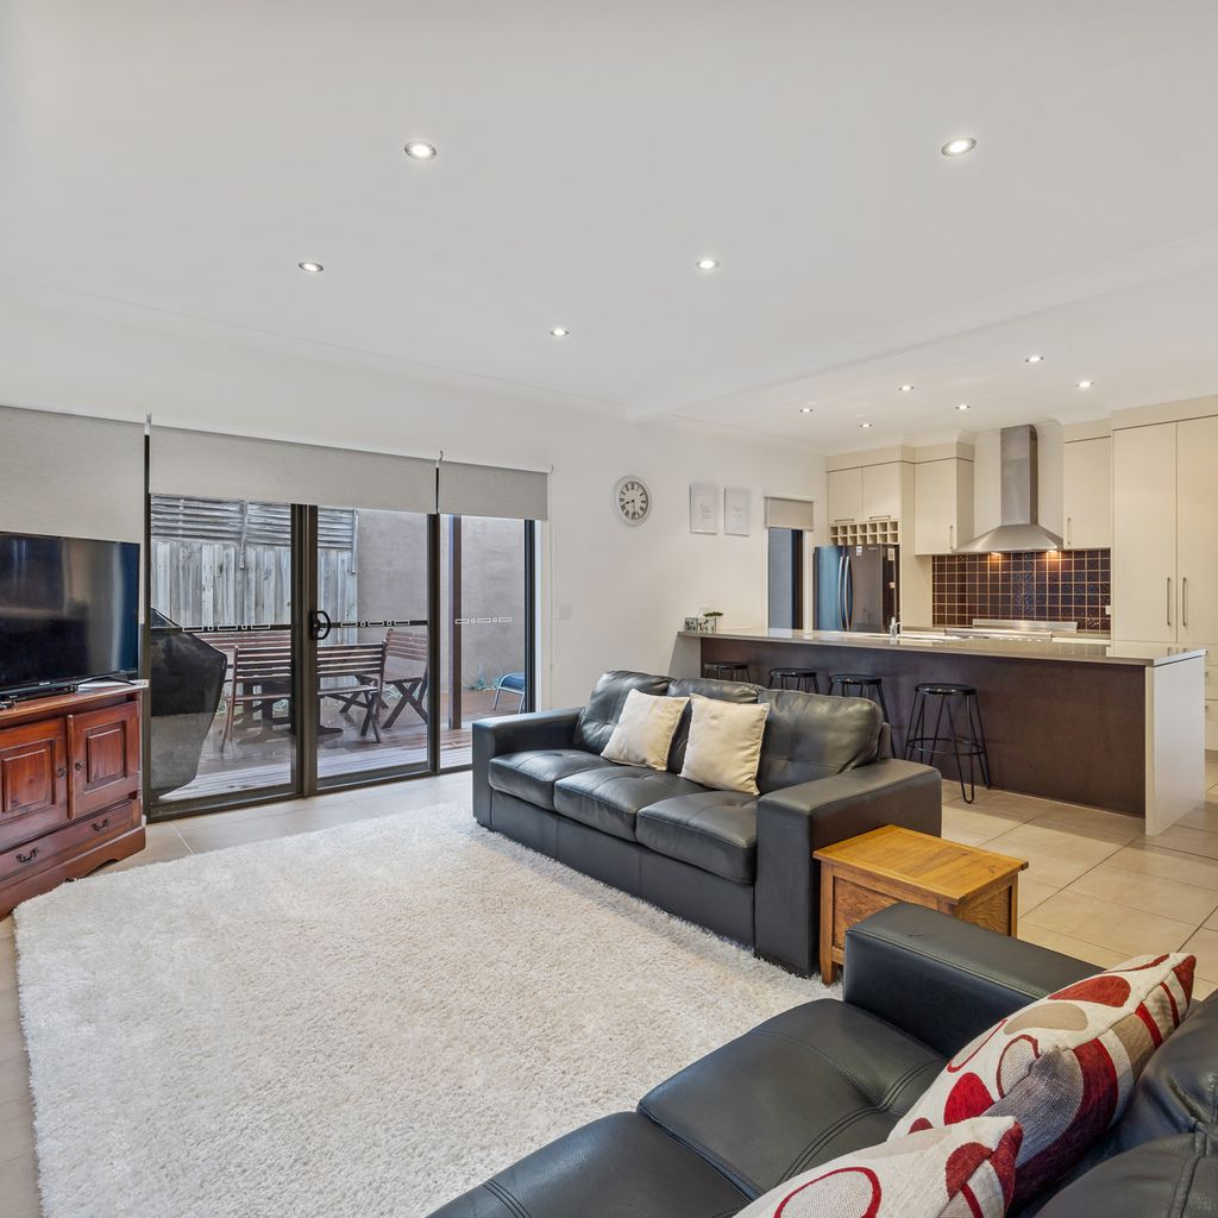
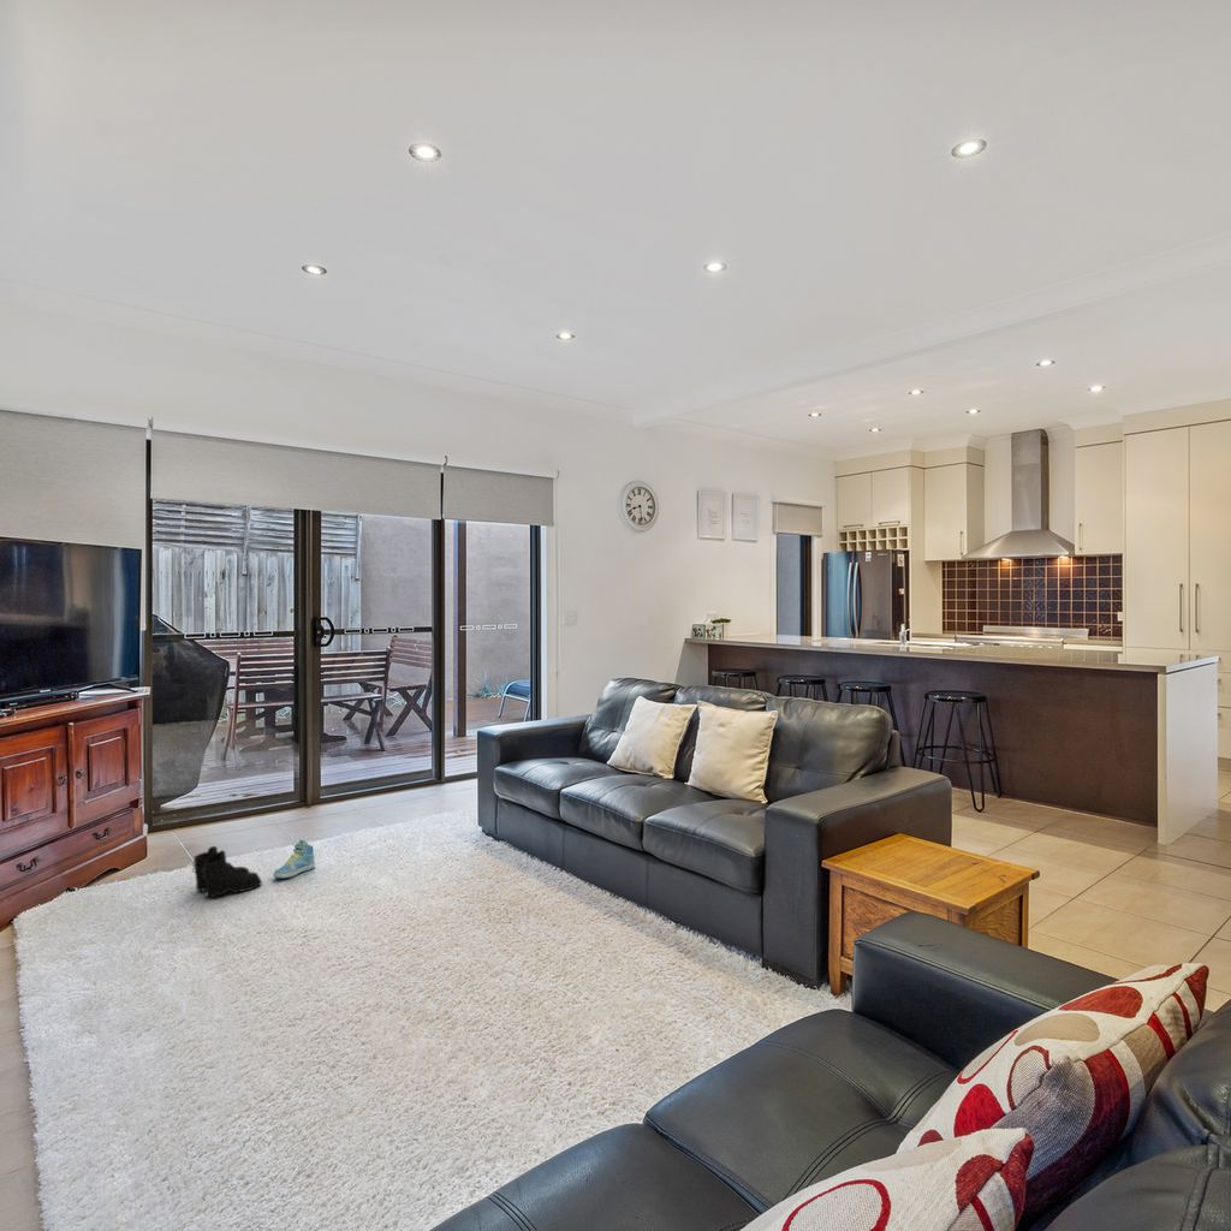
+ sneaker (293, 857)
+ boots (227, 867)
